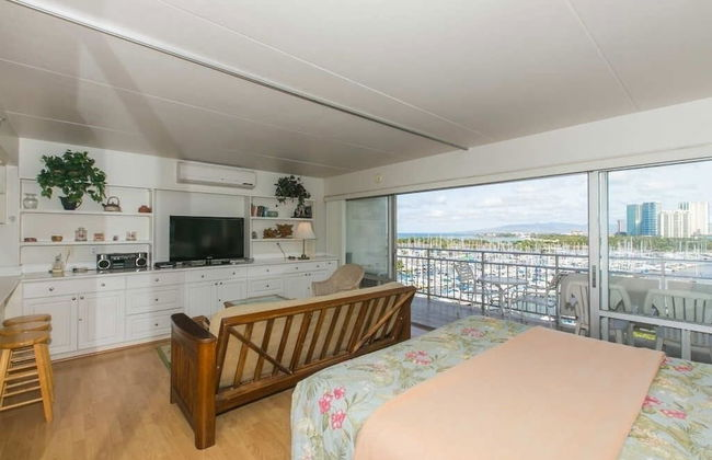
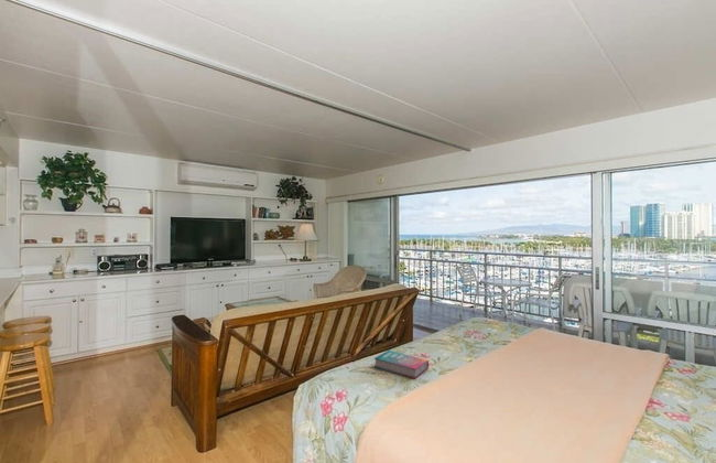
+ book (401, 363)
